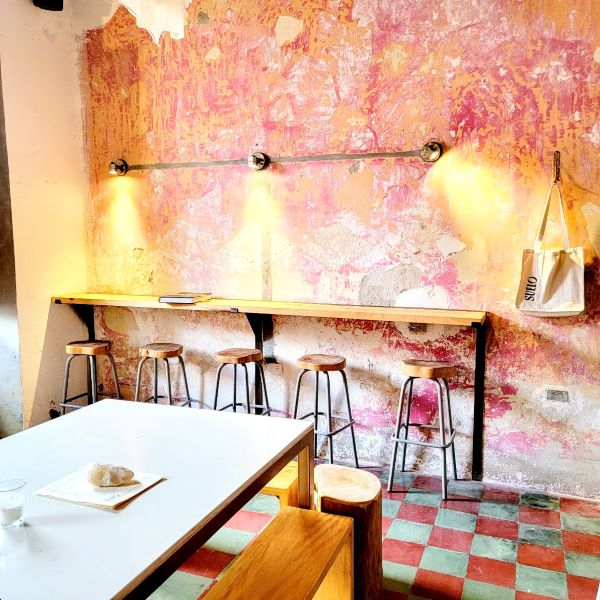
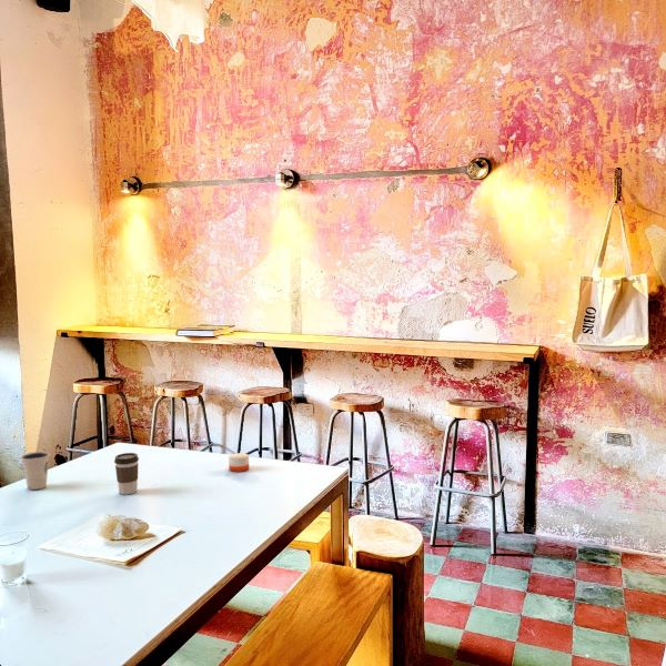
+ coffee cup (127, 473)
+ dixie cup (36, 471)
+ candle (239, 455)
